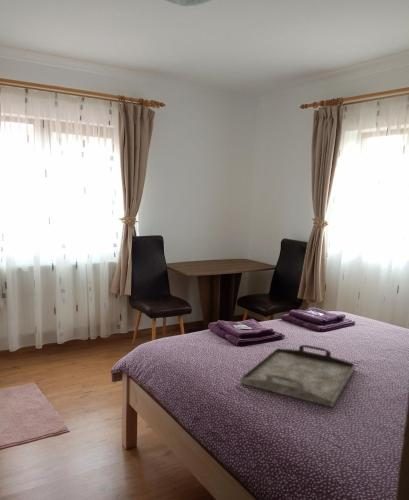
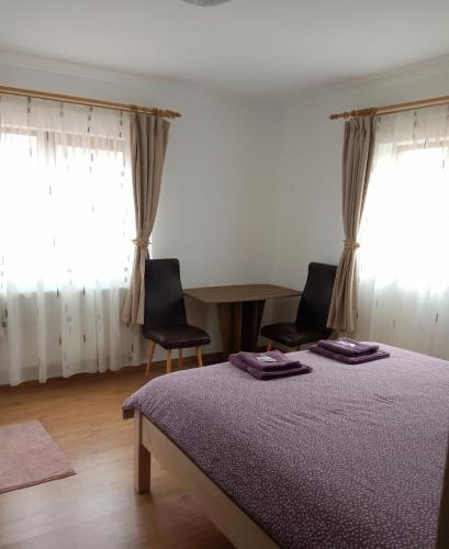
- serving tray (300, 368)
